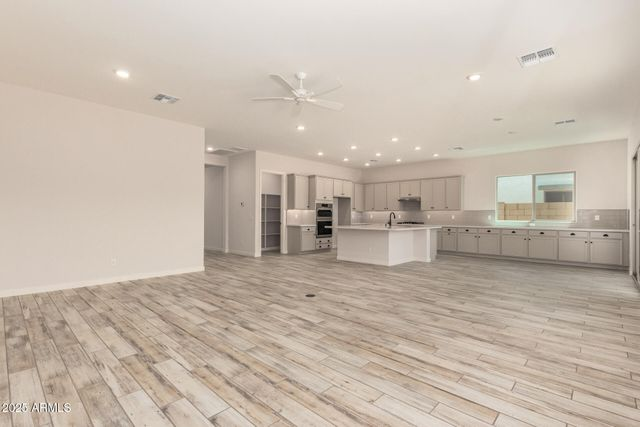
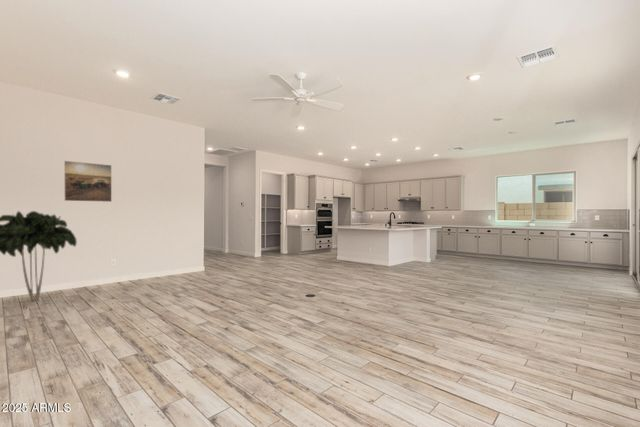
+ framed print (88, 182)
+ indoor plant (35, 256)
